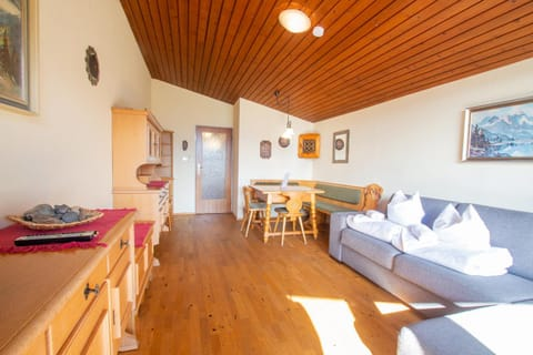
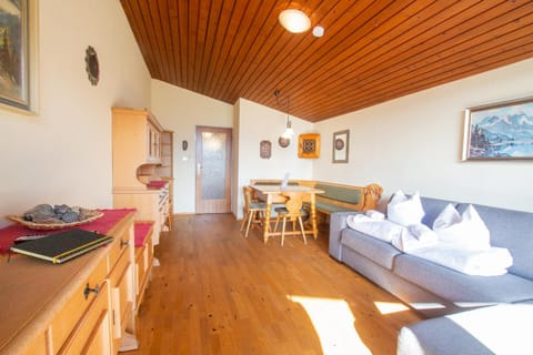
+ notepad (68, 243)
